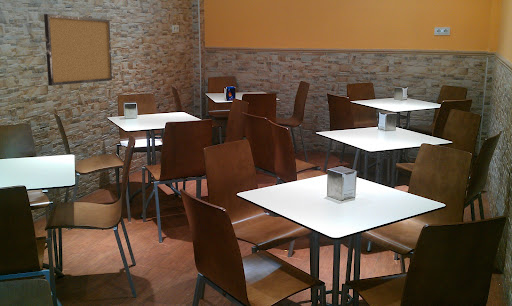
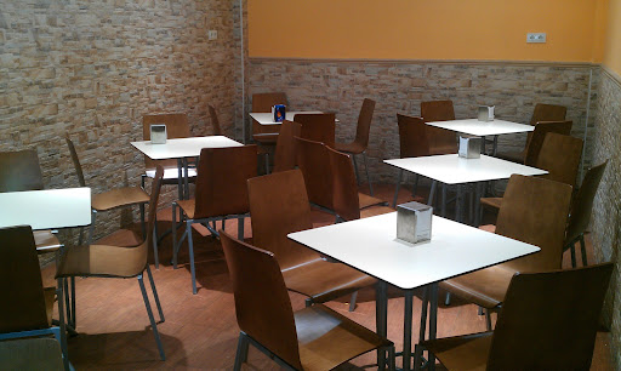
- wall art (81, 50)
